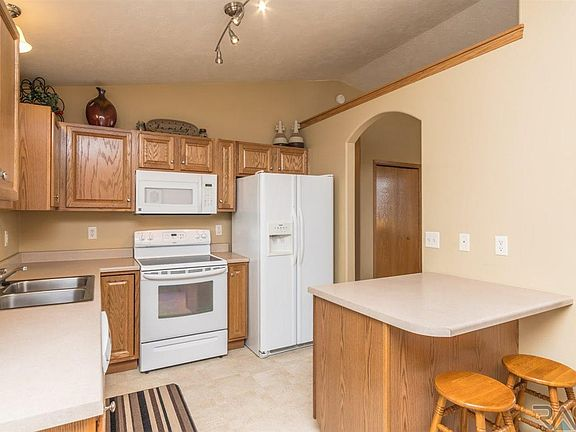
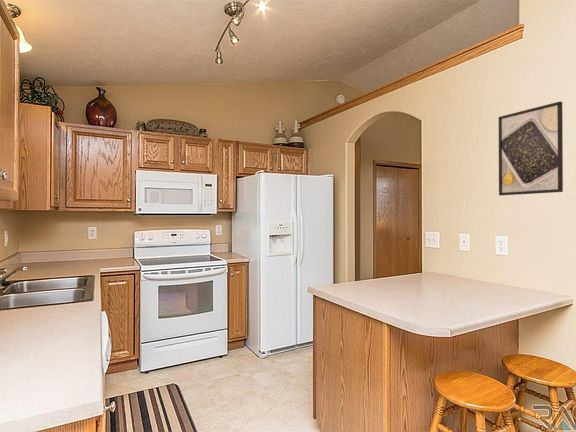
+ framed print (528, 151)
